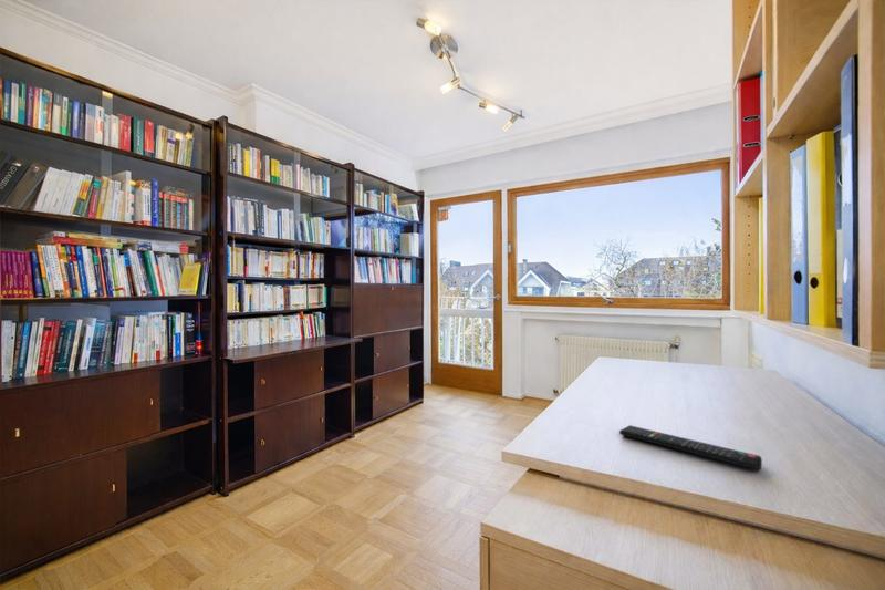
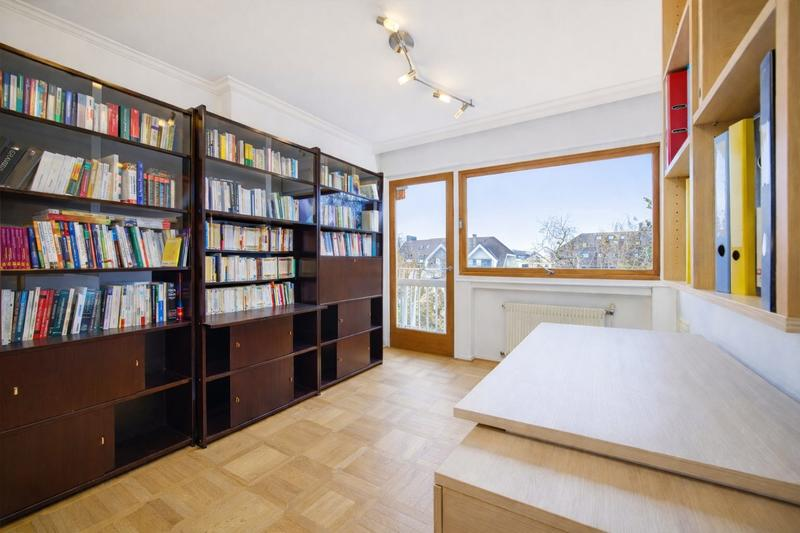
- remote control (685, 445)
